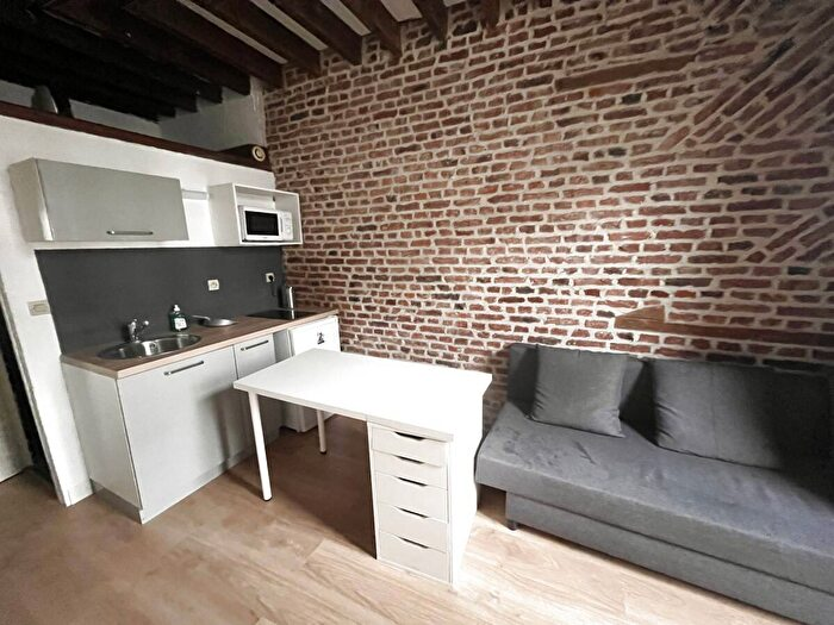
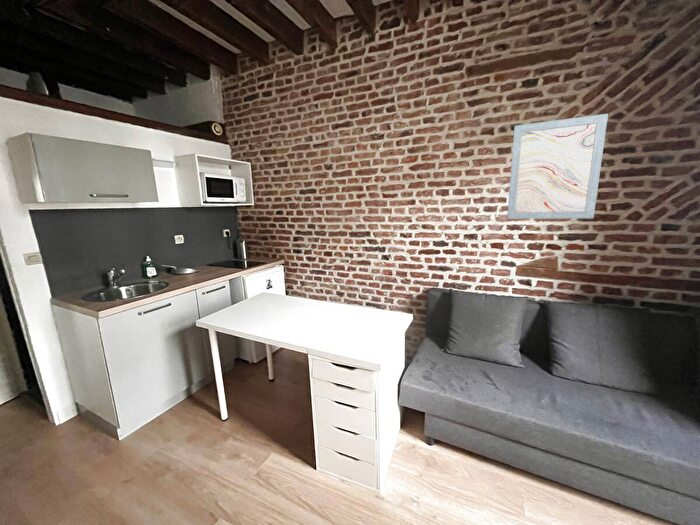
+ wall art (552, 170)
